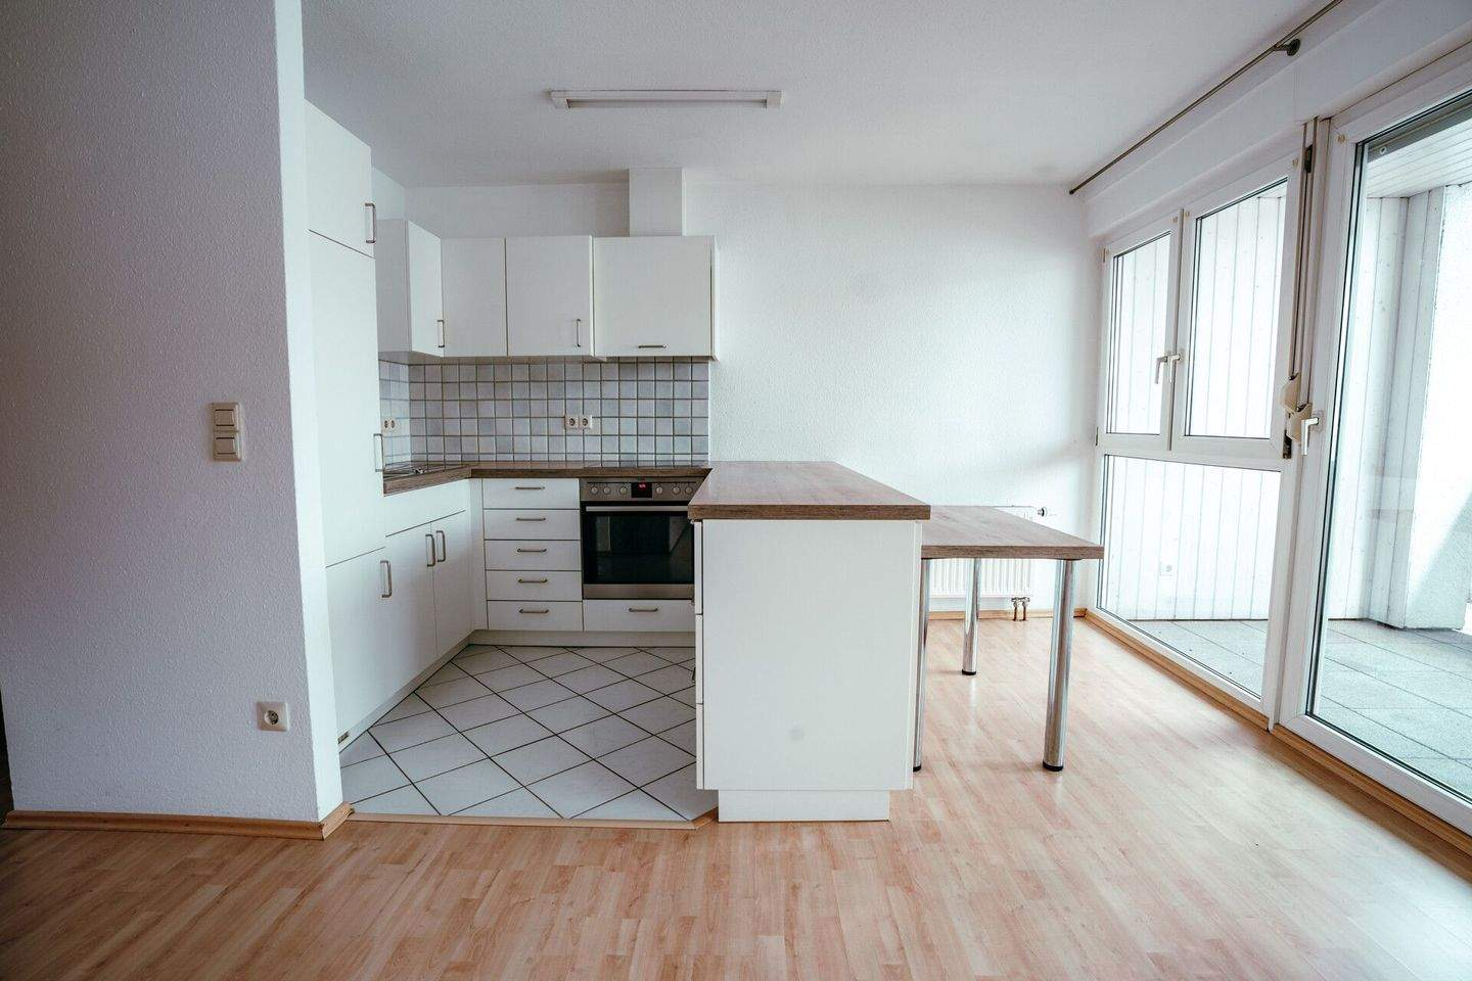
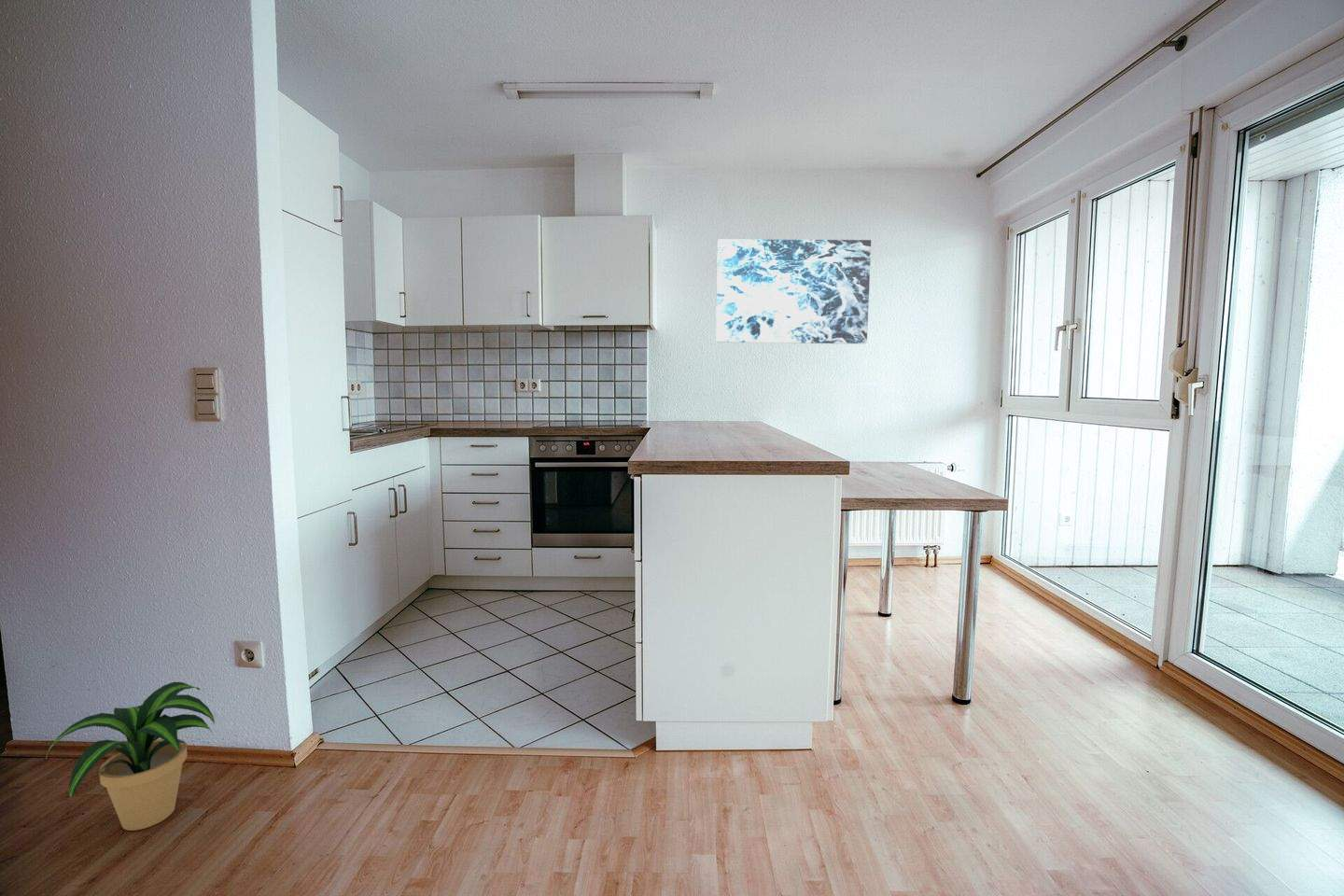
+ wall art (791, 291)
+ potted plant (146, 759)
